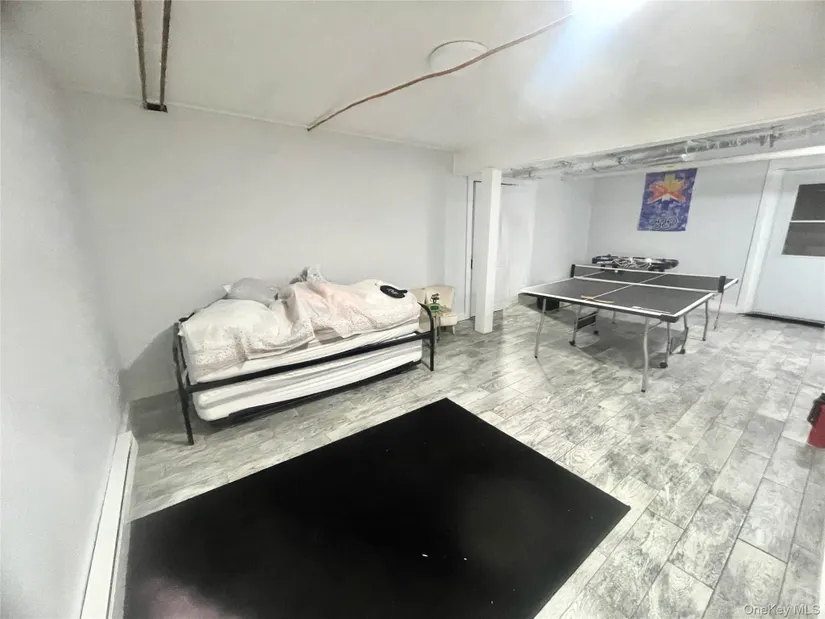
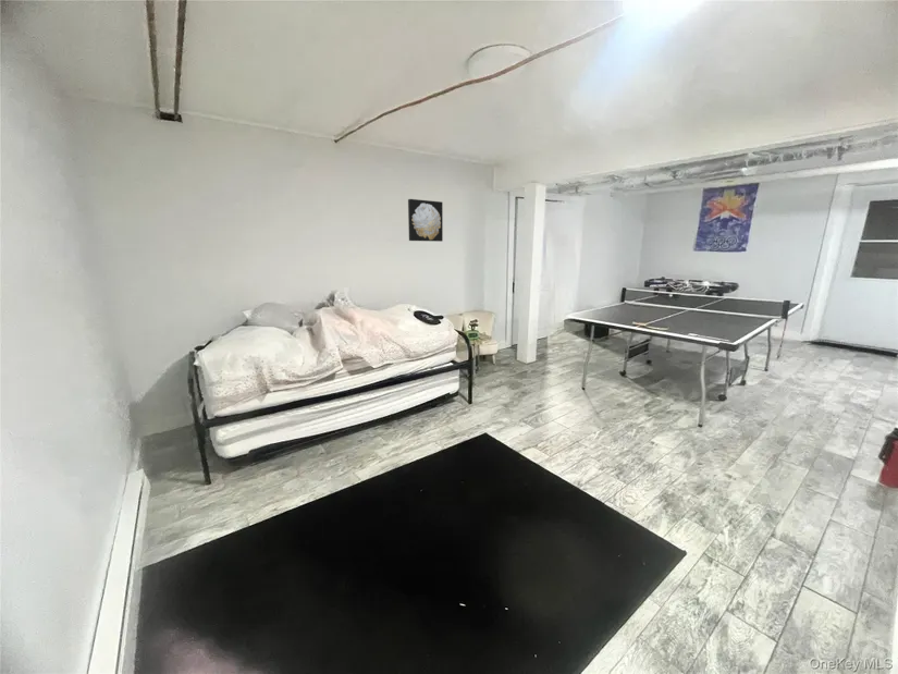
+ wall art (426, 221)
